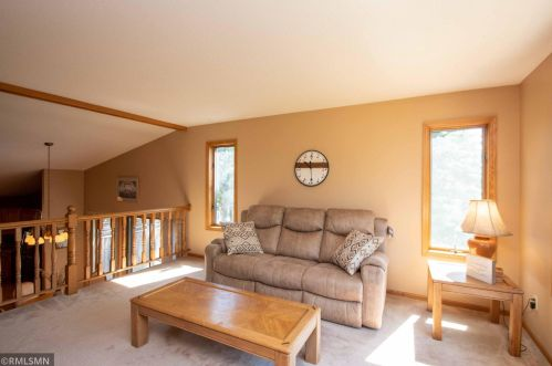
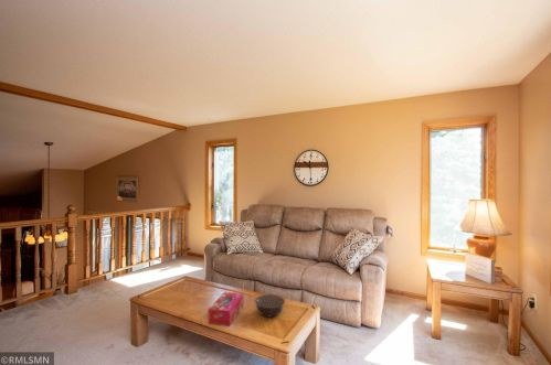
+ tissue box (226, 308)
+ bowl (269, 307)
